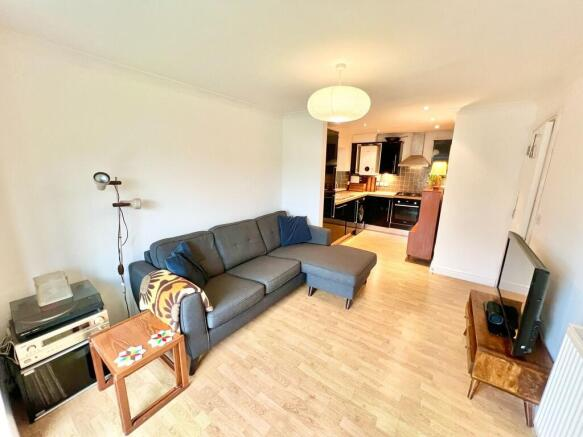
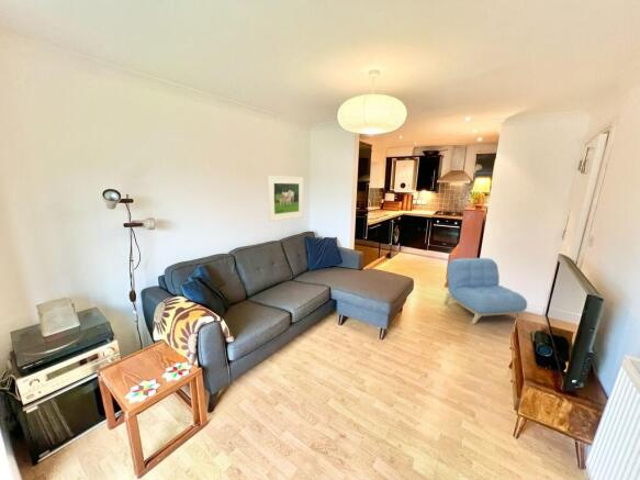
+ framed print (287, 198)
+ armchair (484, 288)
